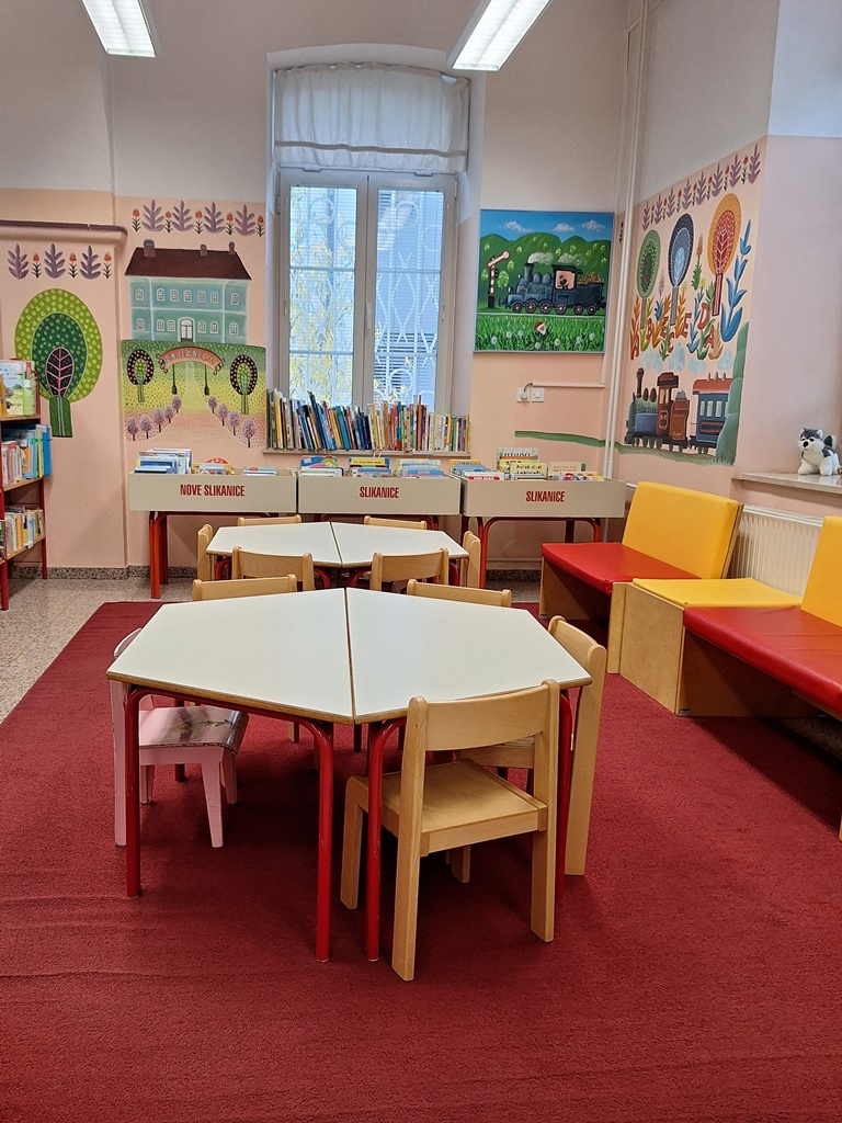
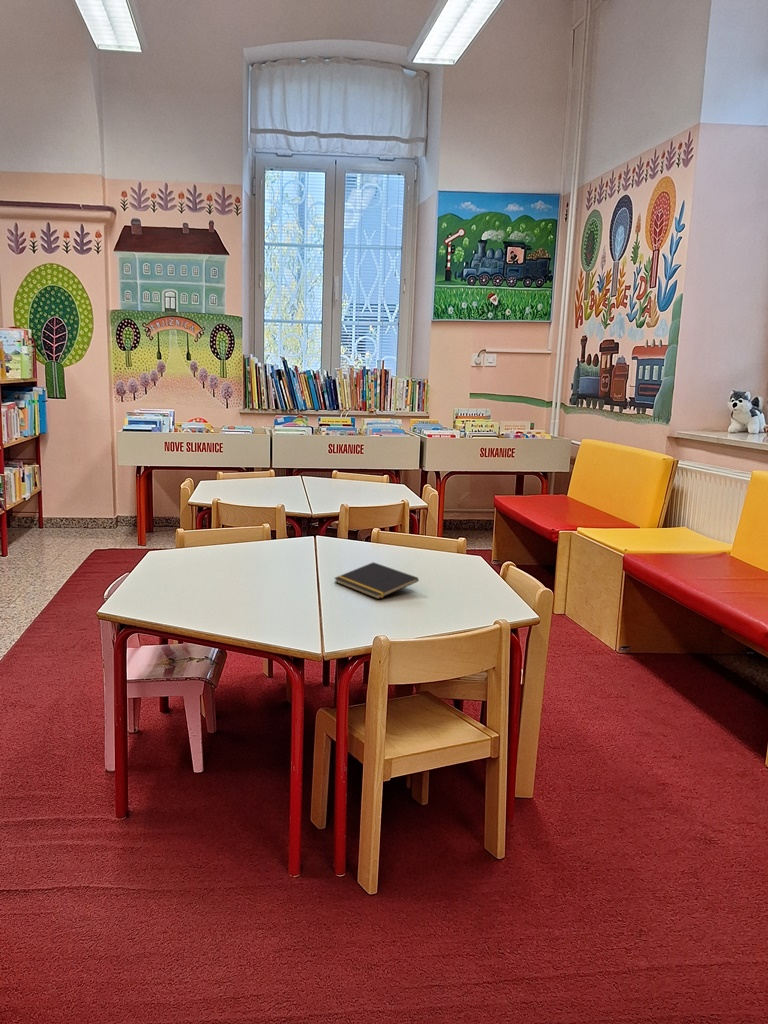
+ notepad (375, 579)
